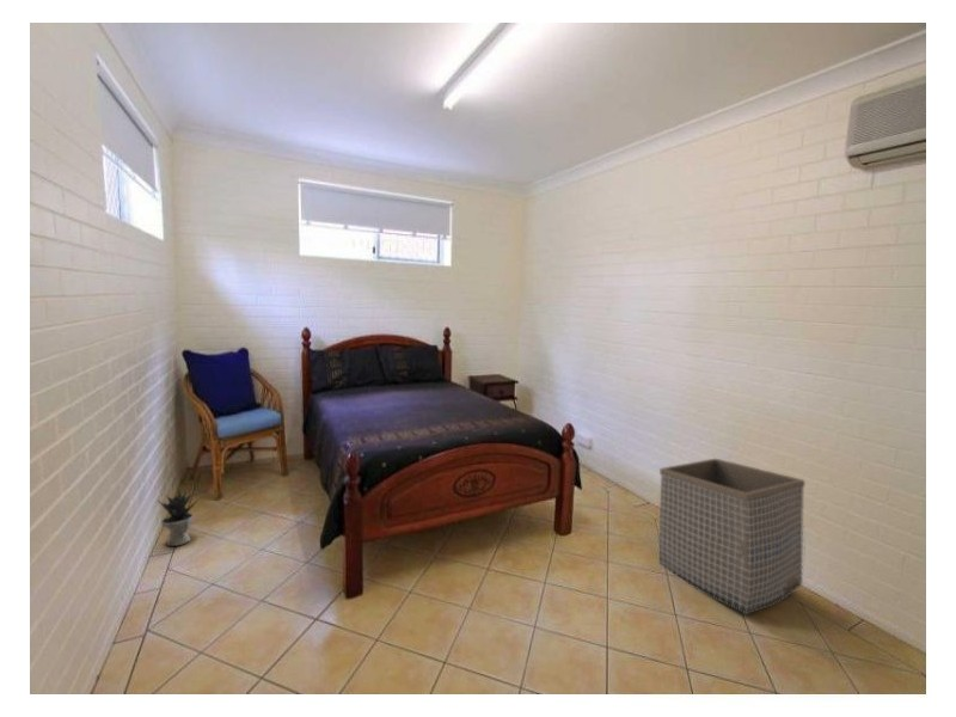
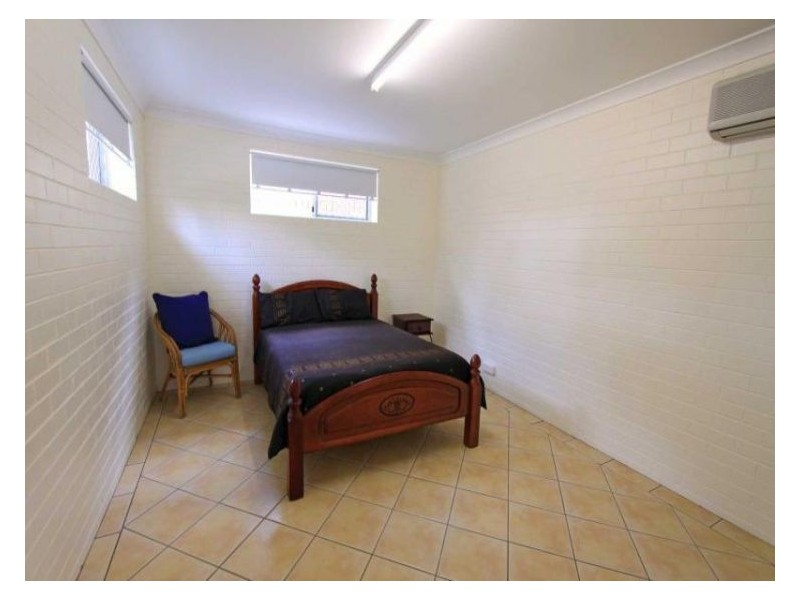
- potted plant (179, 515)
- laundry basket (728, 525)
